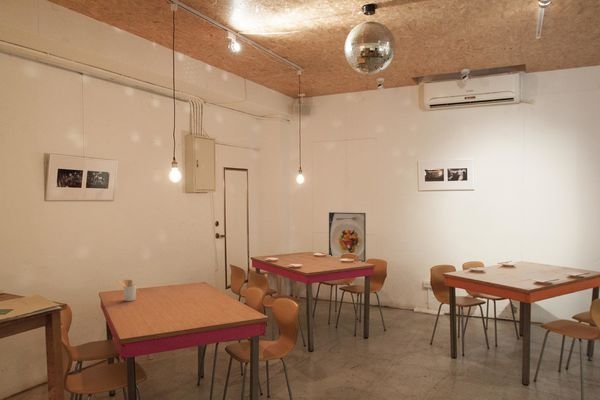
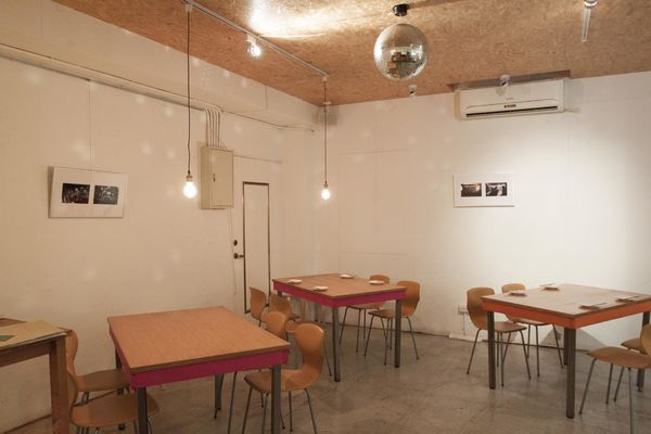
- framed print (346, 241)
- utensil holder (126, 289)
